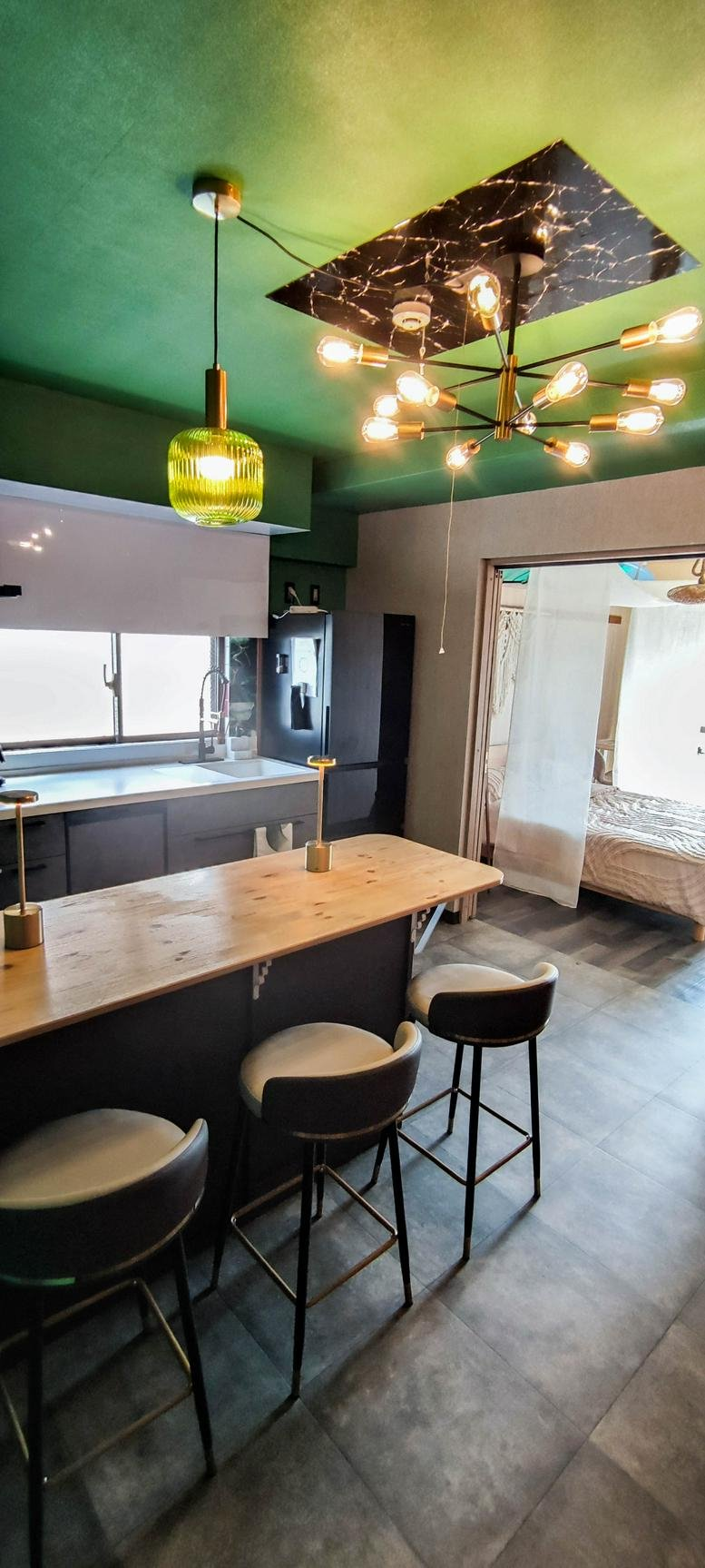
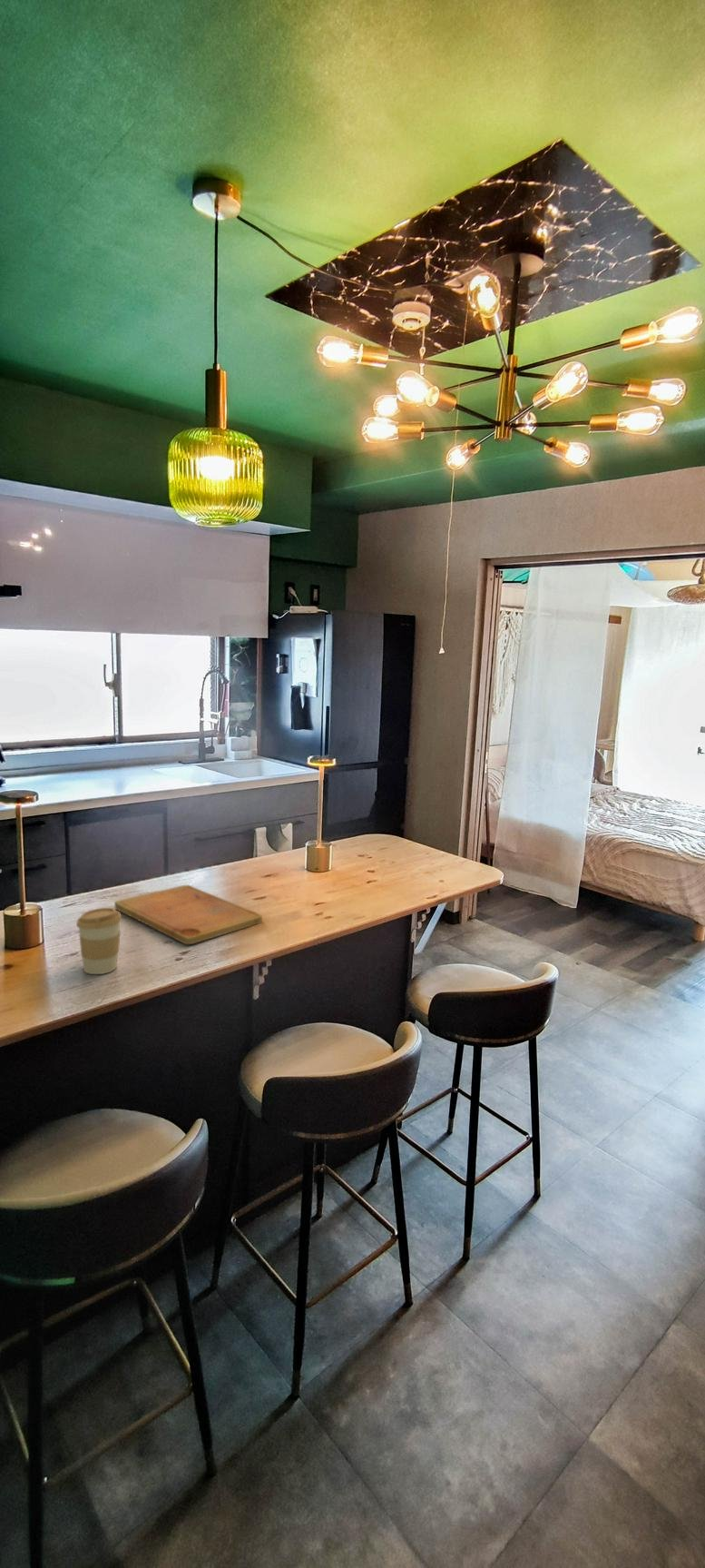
+ cutting board (187, 912)
+ coffee cup (99, 939)
